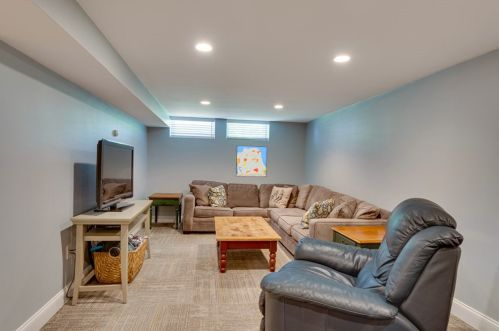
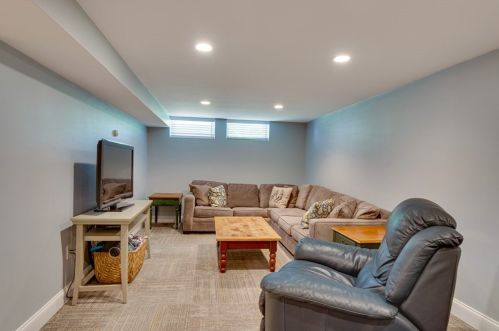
- wall art (251, 161)
